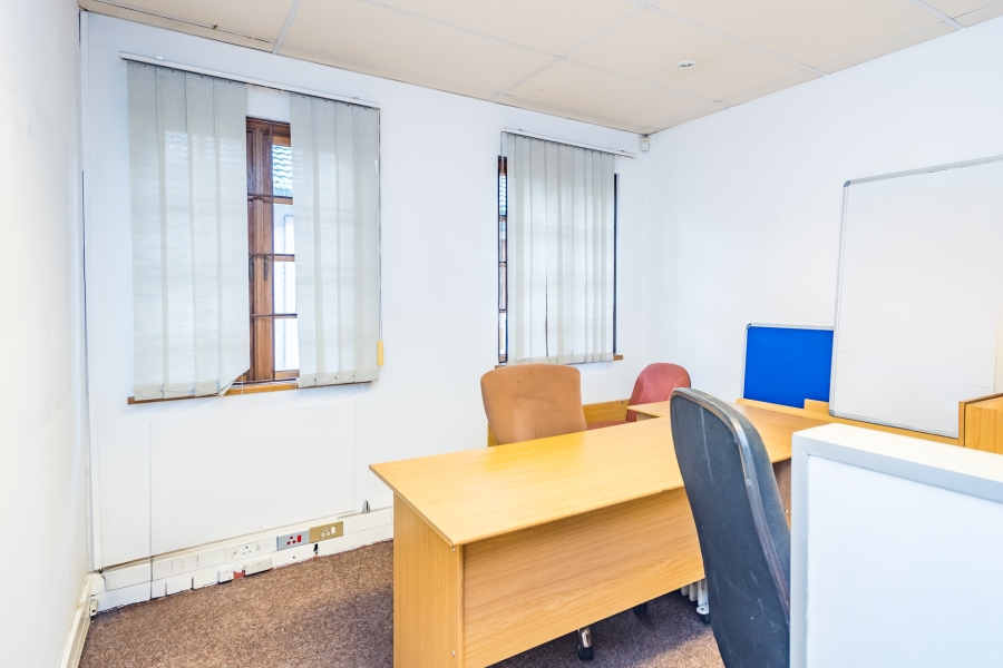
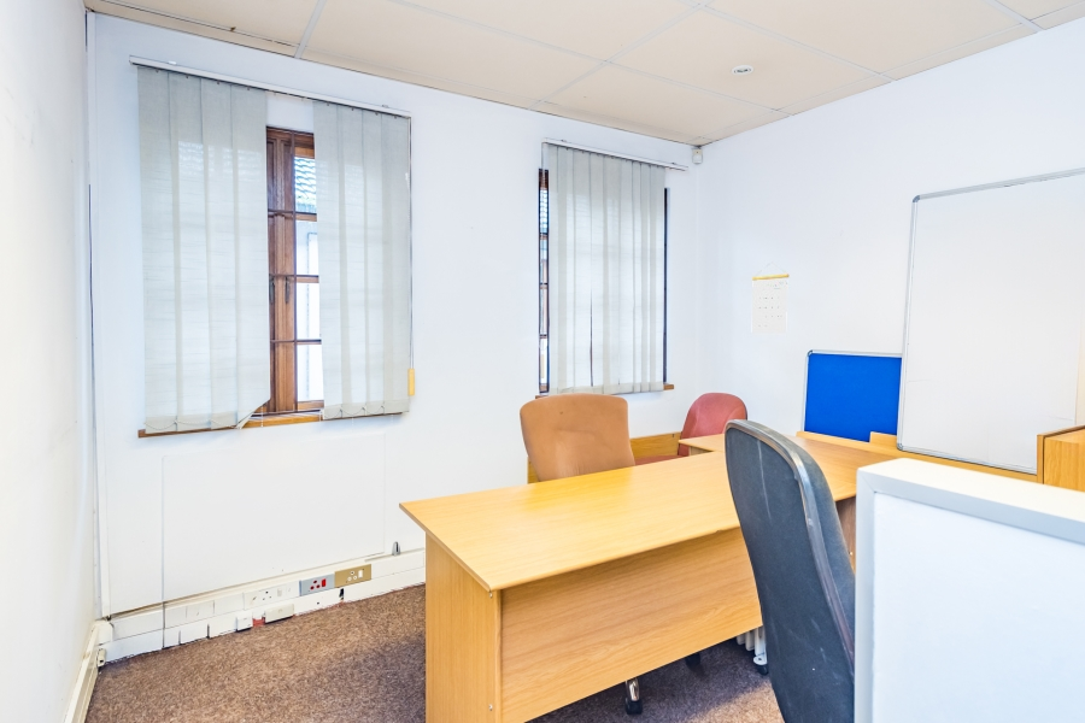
+ calendar (769, 298)
